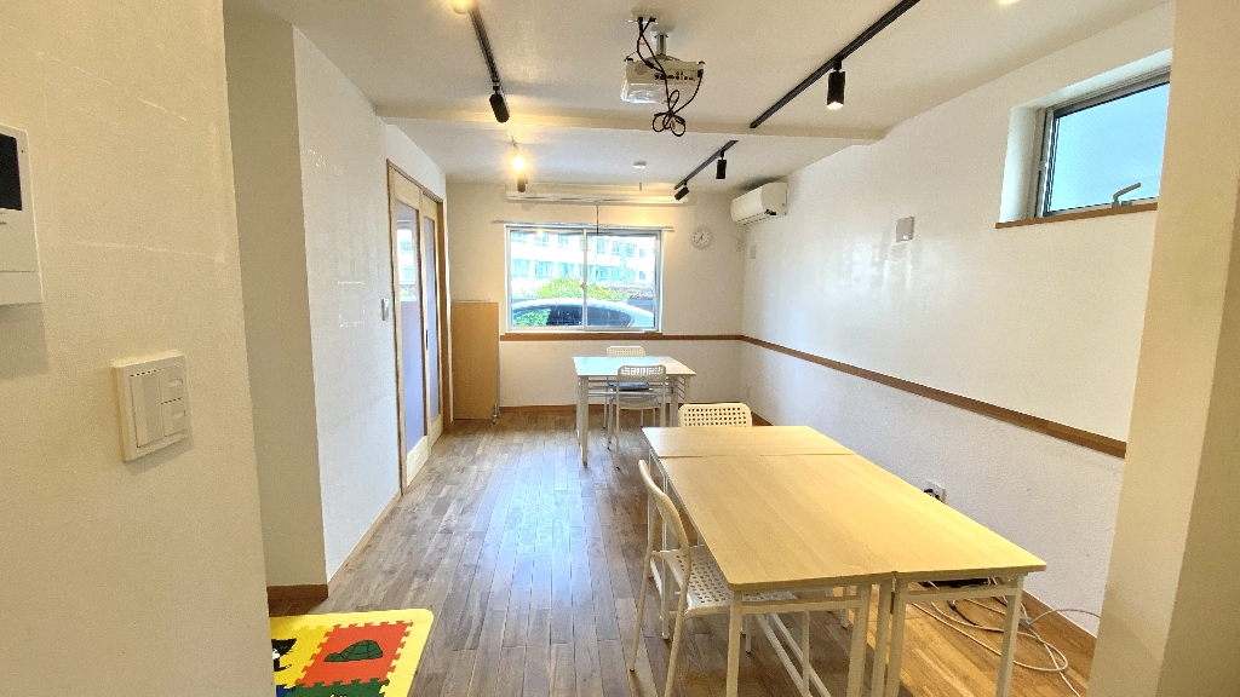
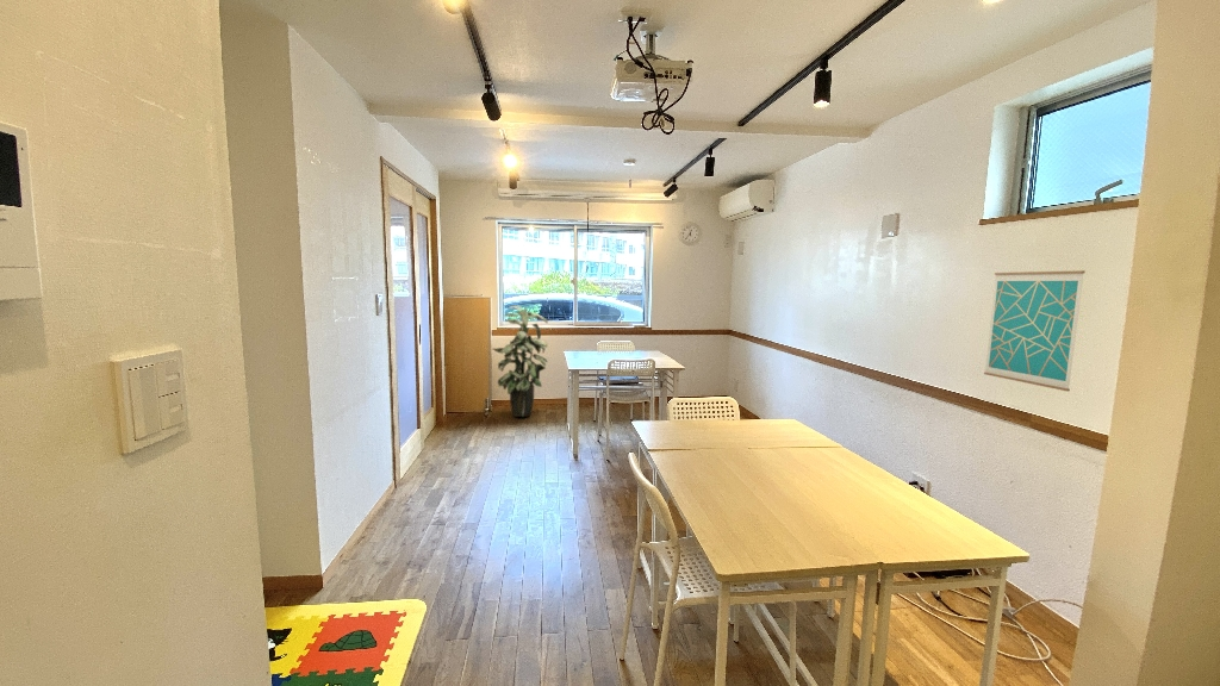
+ indoor plant (519, 361)
+ wall art (1029, 328)
